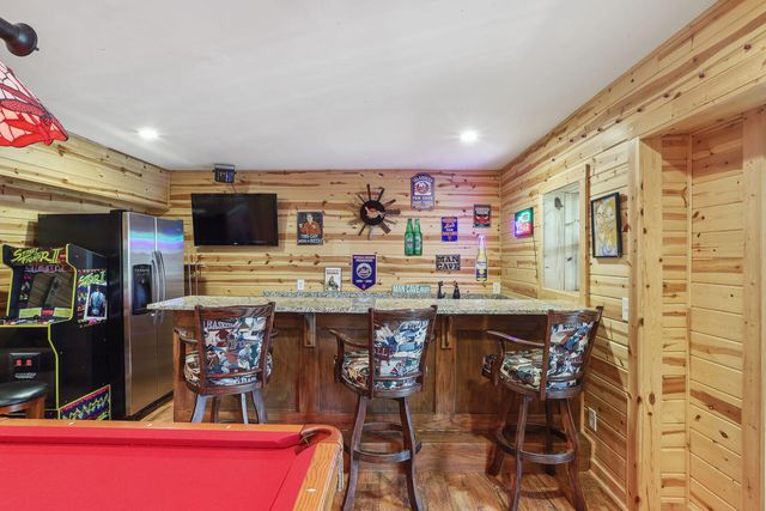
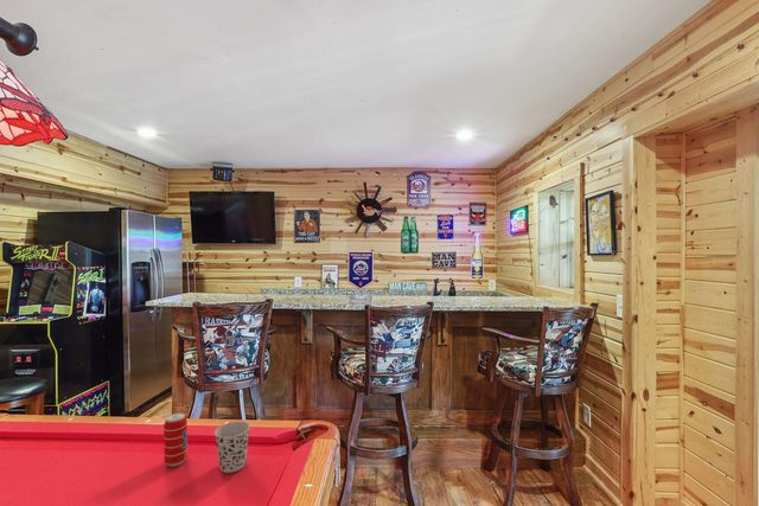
+ beverage can (176, 438)
+ cup (232, 447)
